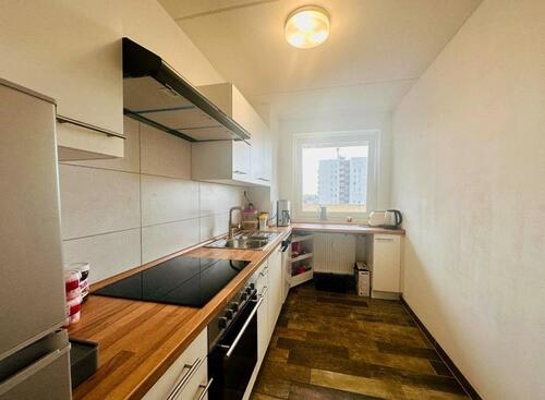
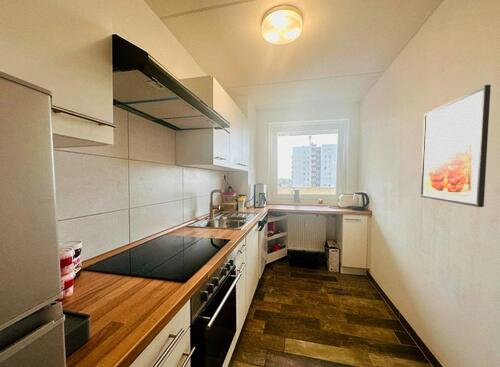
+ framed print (448, 152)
